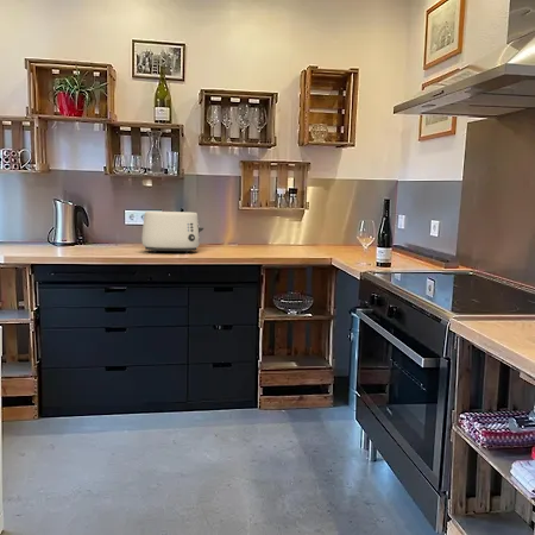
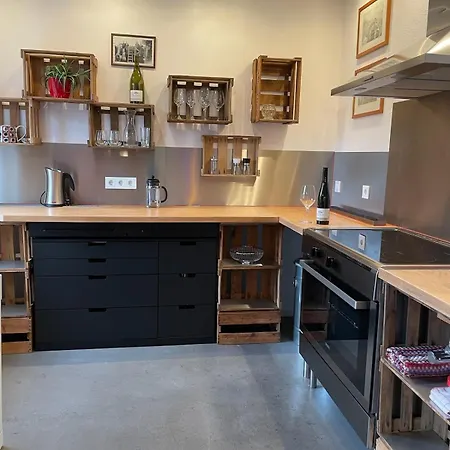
- toaster (171, 232)
